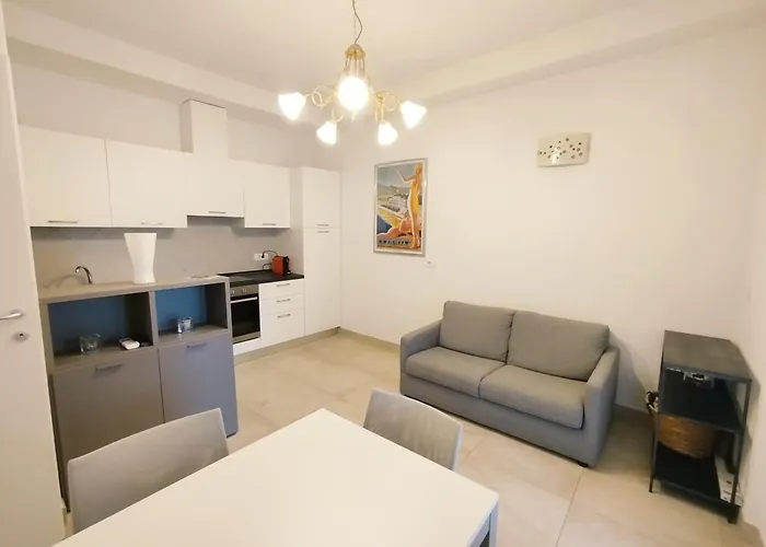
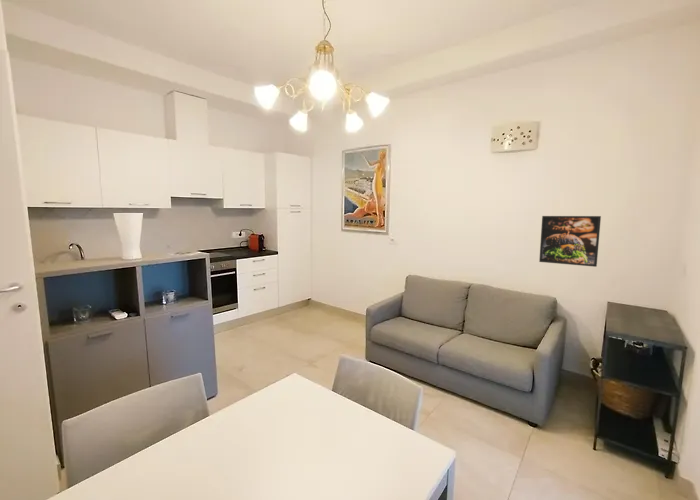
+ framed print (568, 240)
